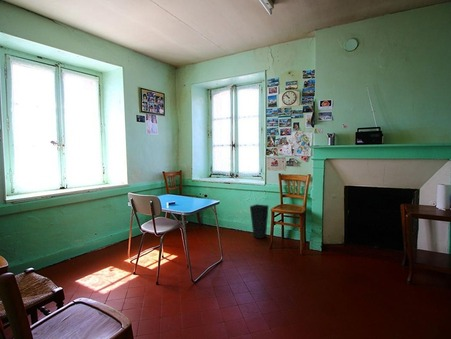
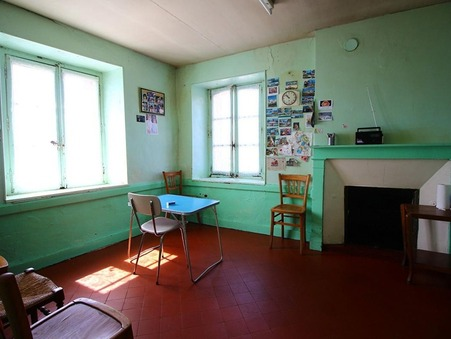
- vase (259, 221)
